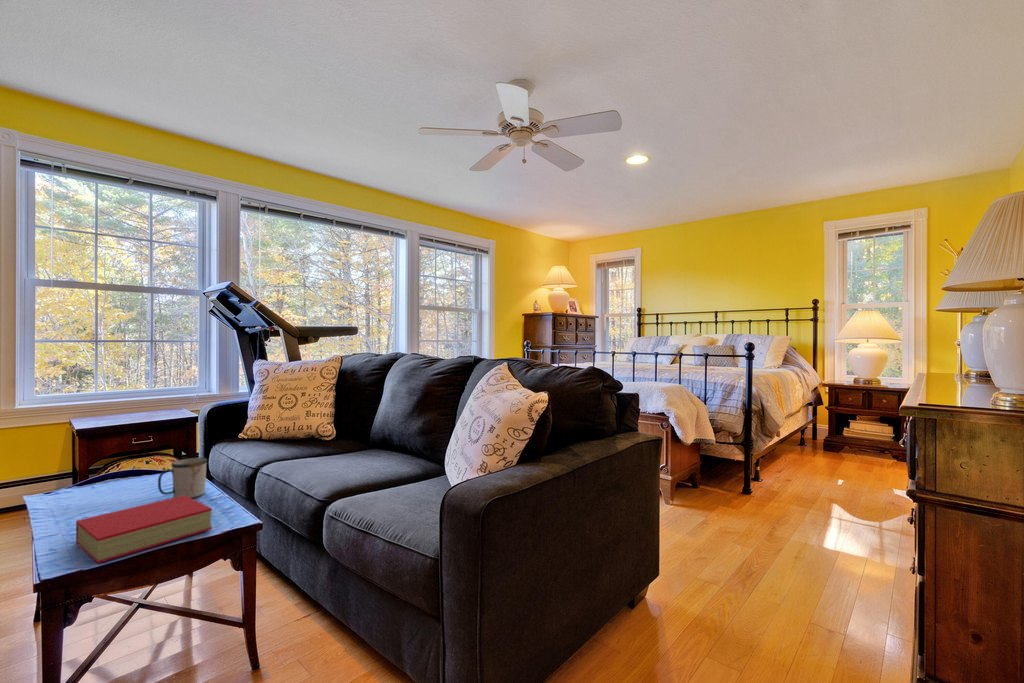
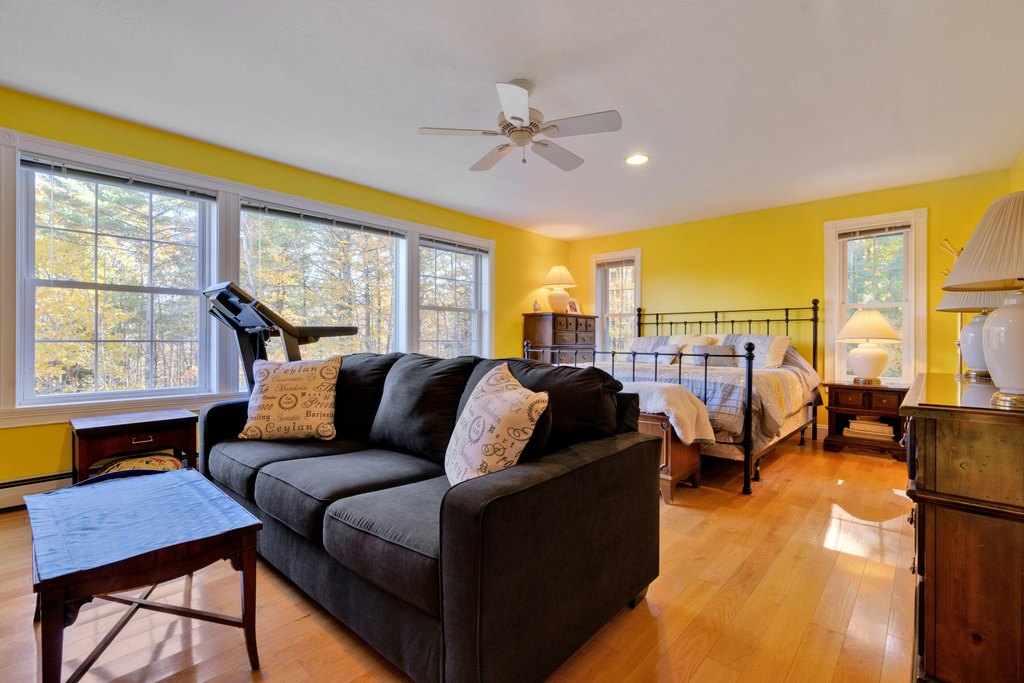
- mug (185, 478)
- book (146, 525)
